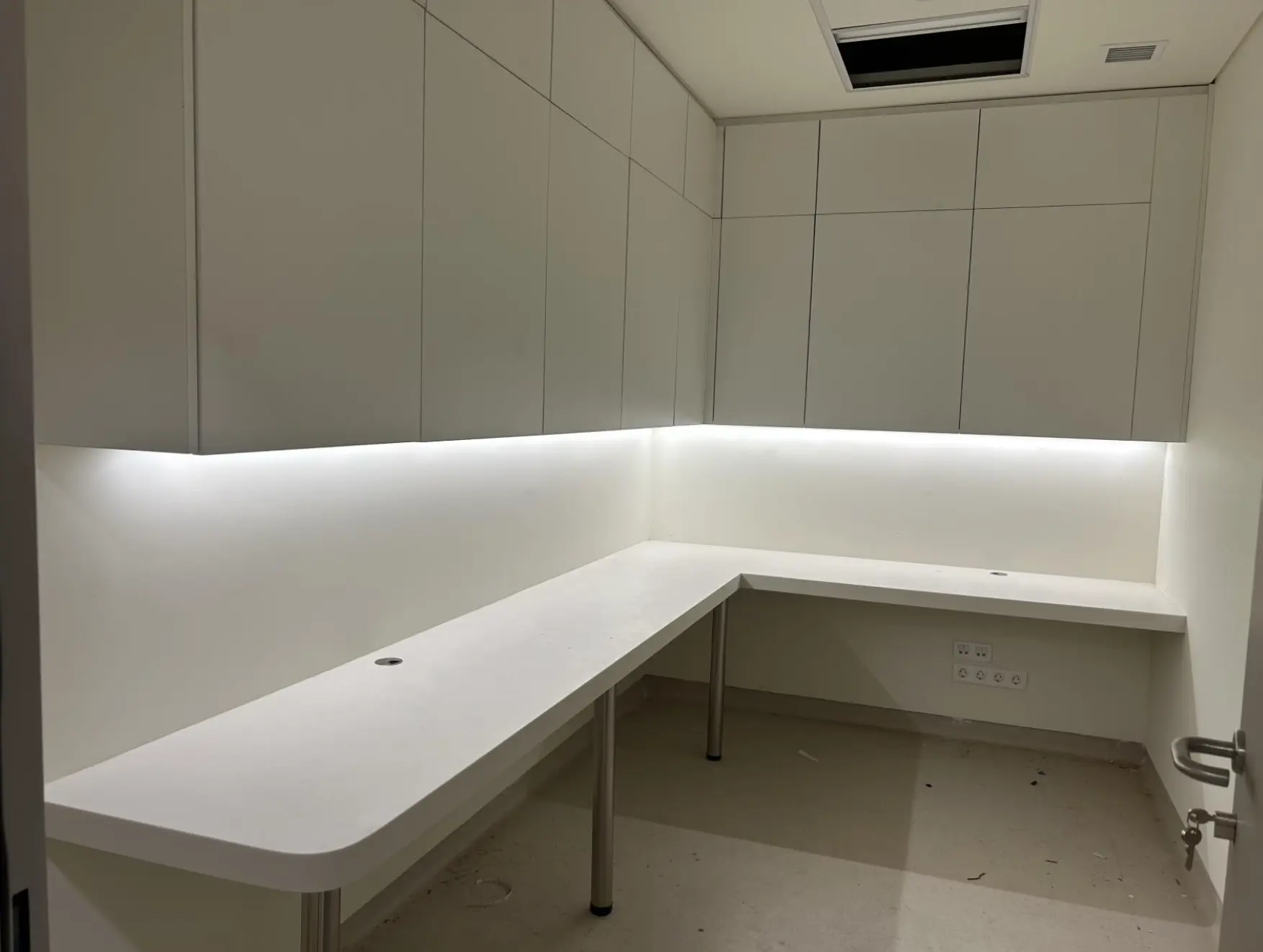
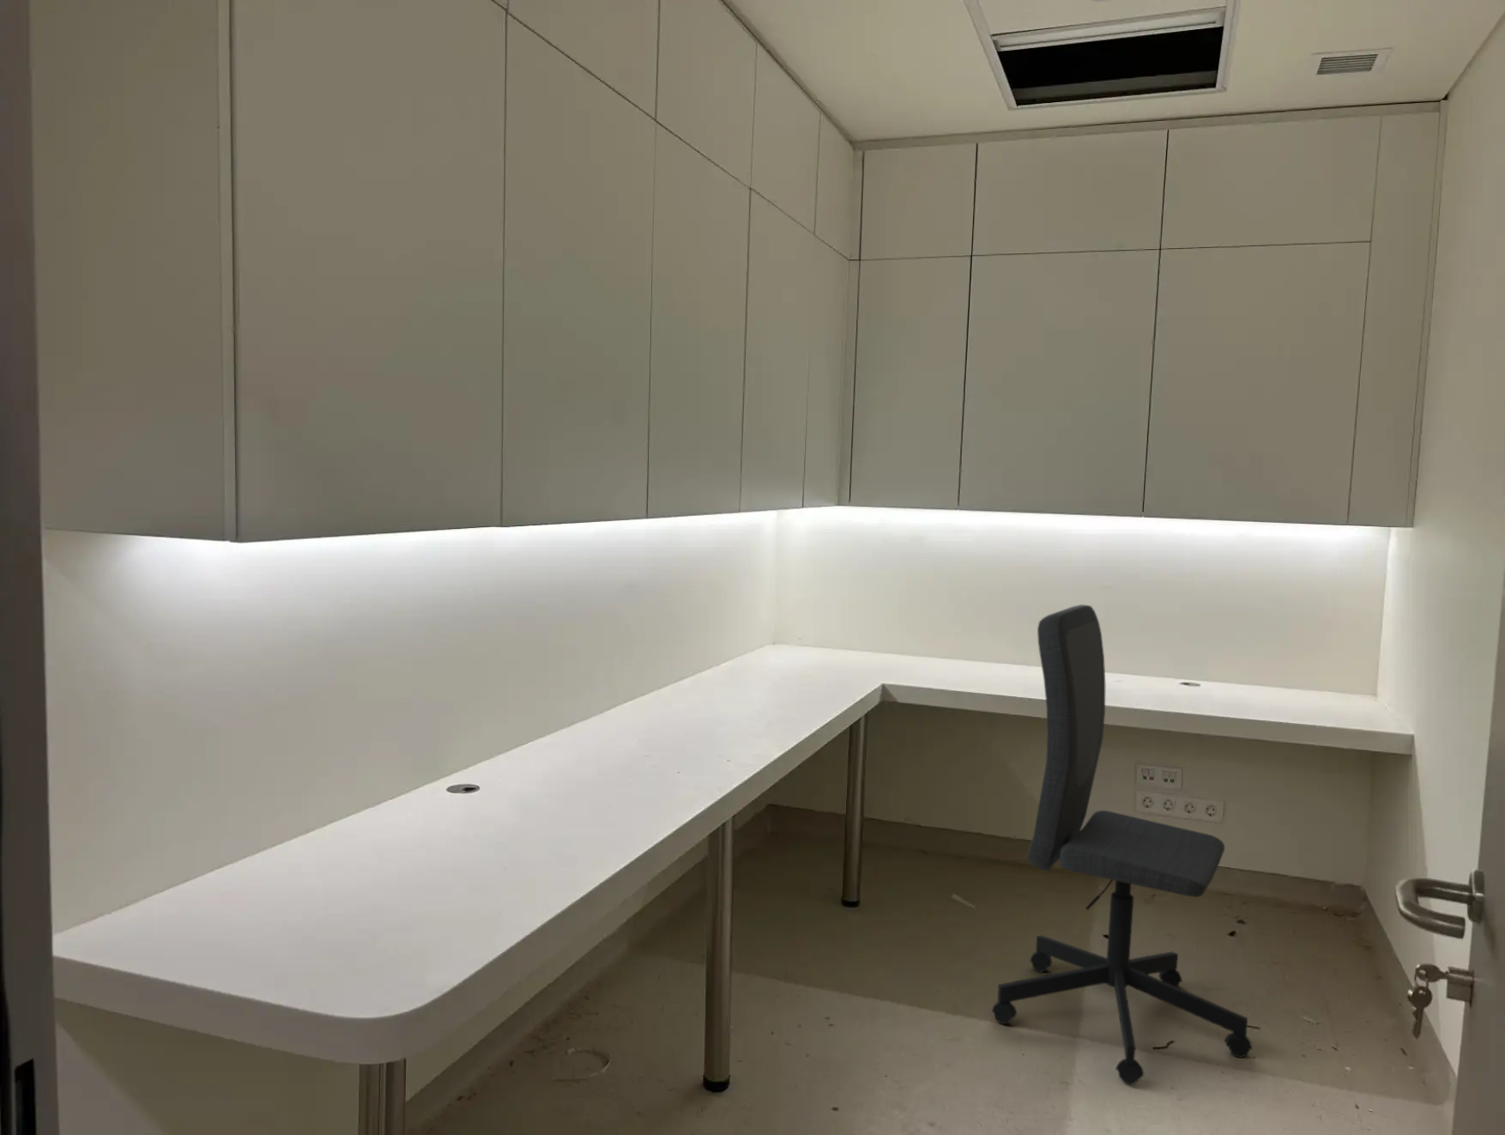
+ office chair (1139, 823)
